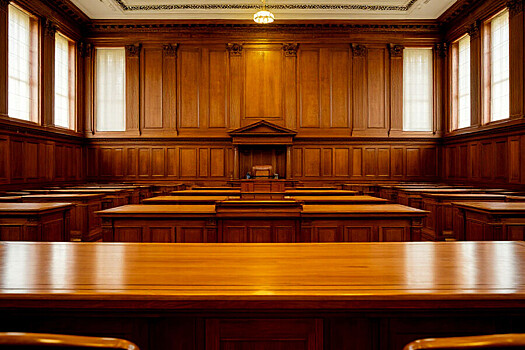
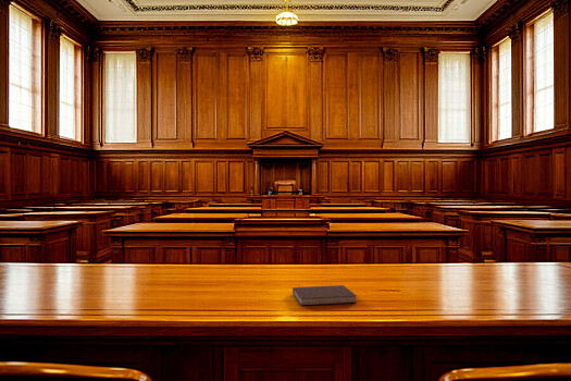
+ notebook (323, 294)
